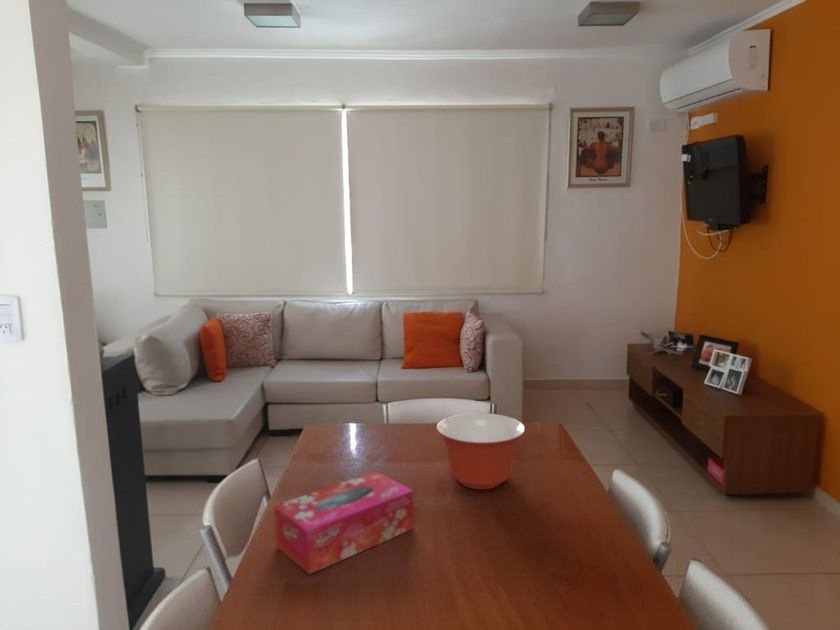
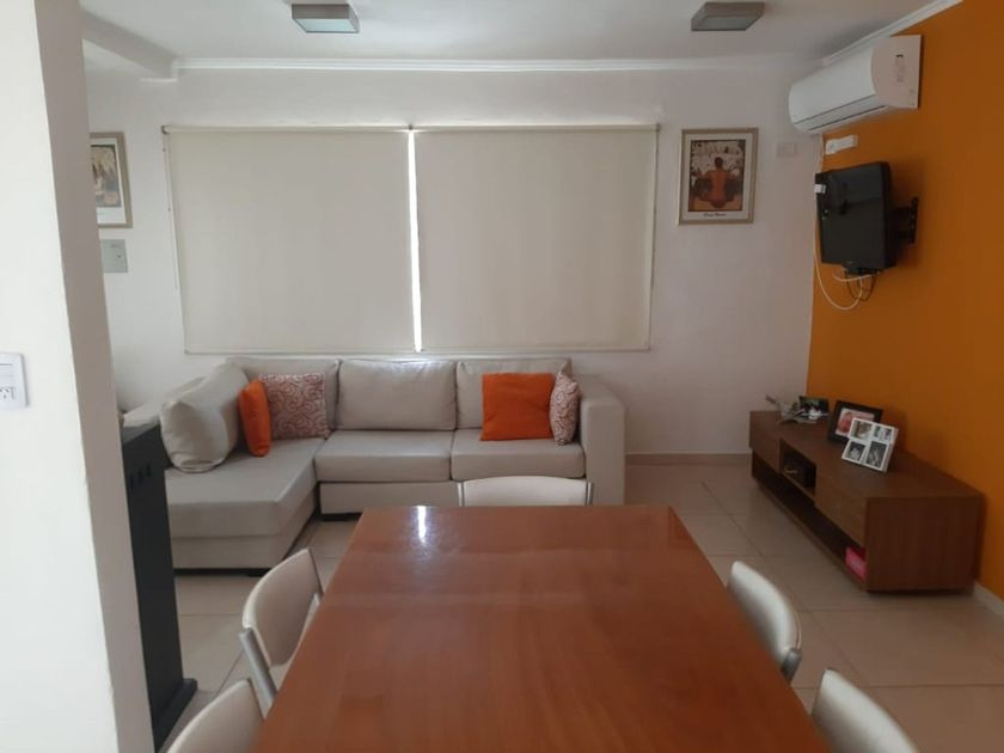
- mixing bowl (480, 453)
- tissue box (345, 517)
